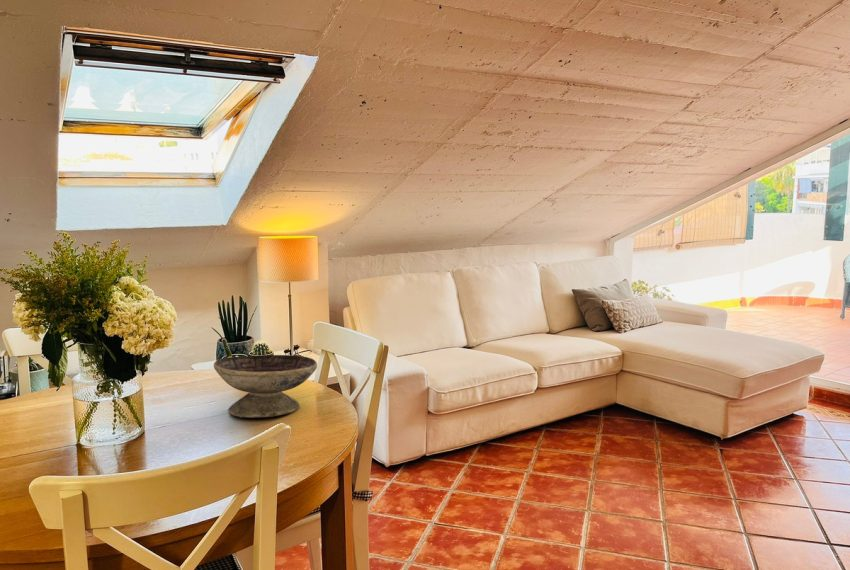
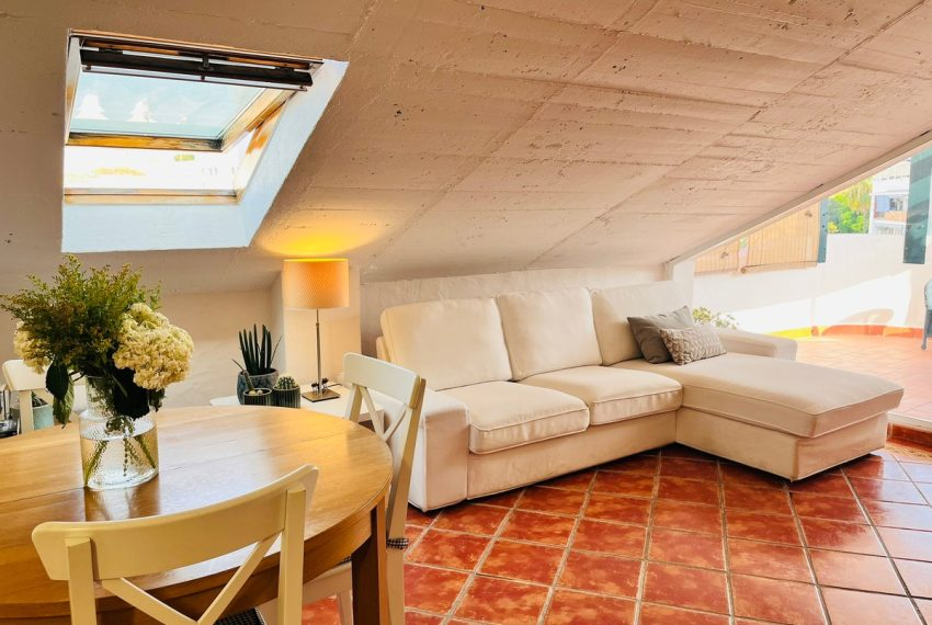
- decorative bowl (266, 383)
